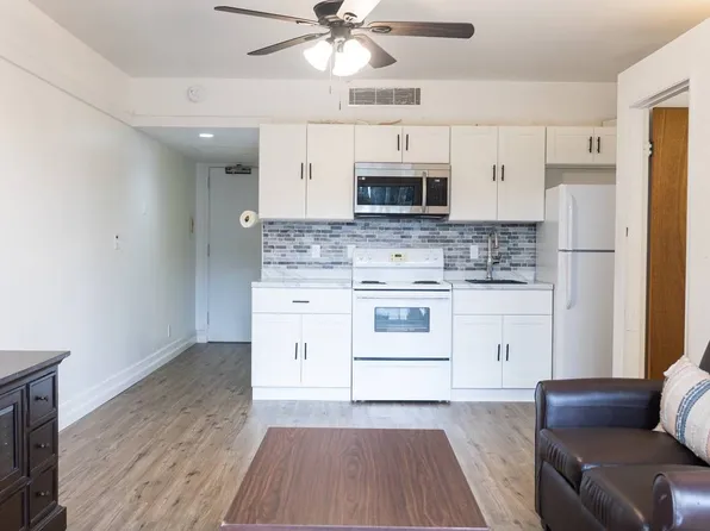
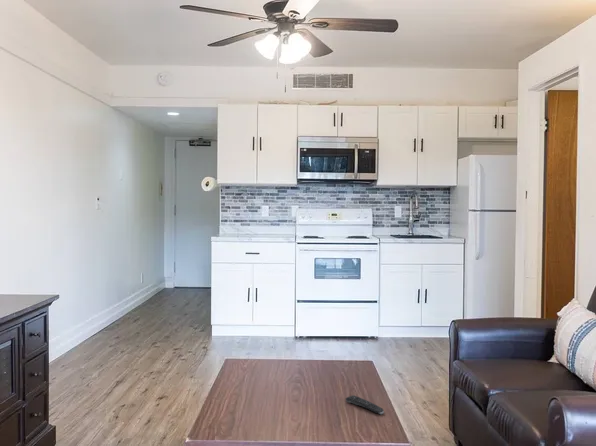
+ remote control (365, 404)
